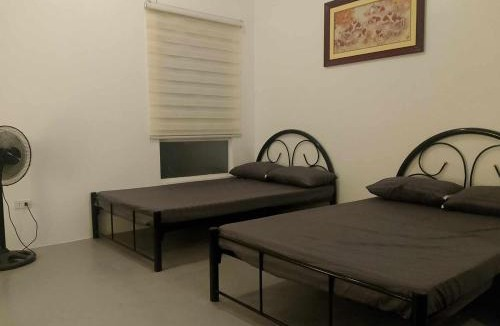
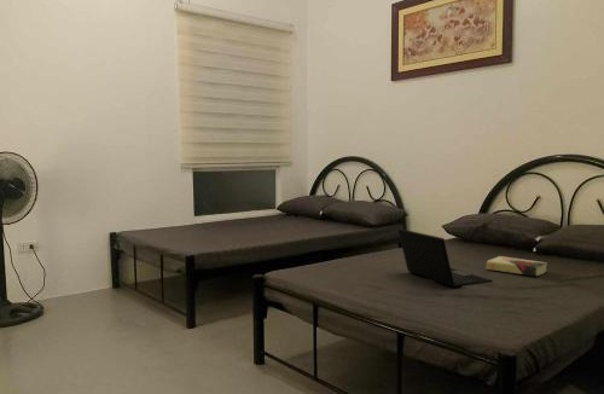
+ book (516, 266)
+ laptop (442, 254)
